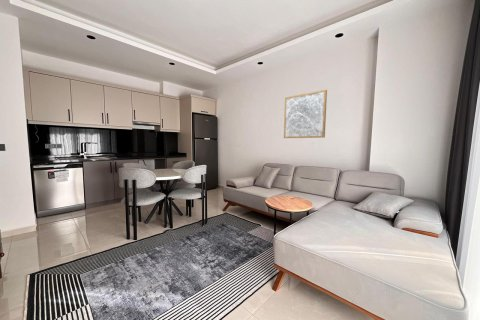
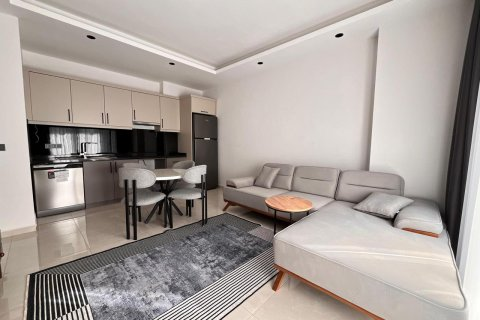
- wall art (303, 116)
